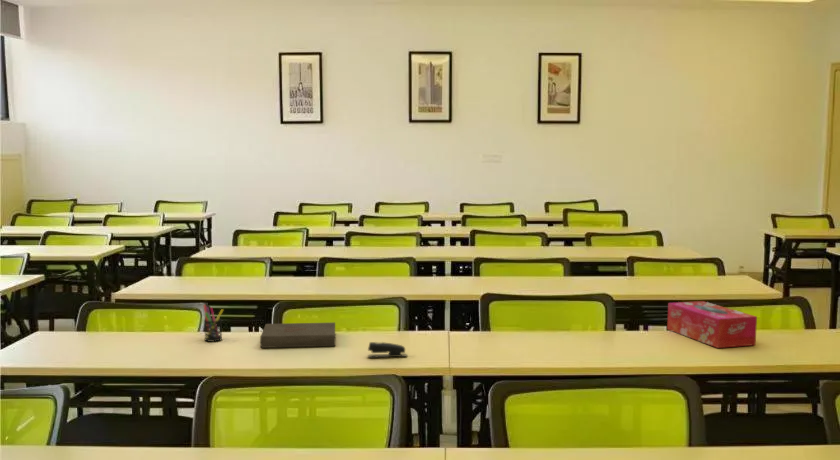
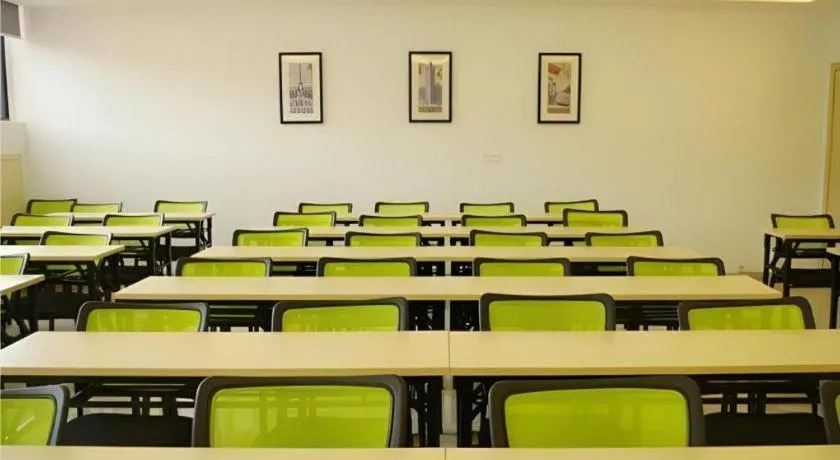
- book (299, 334)
- pen holder (211, 322)
- stapler (387, 349)
- tissue box (710, 323)
